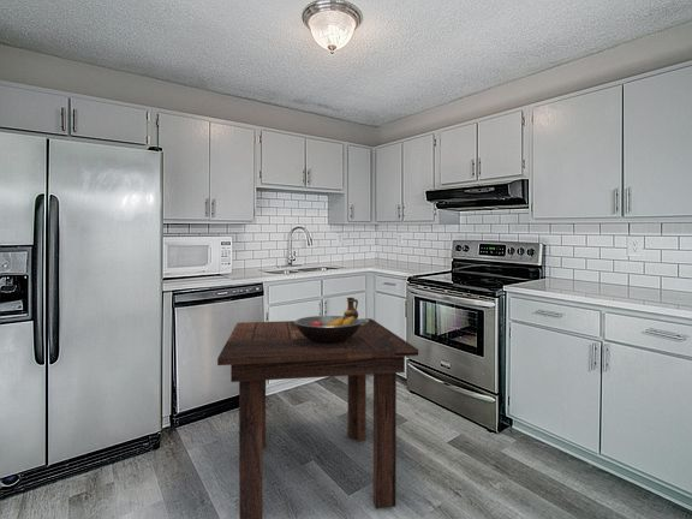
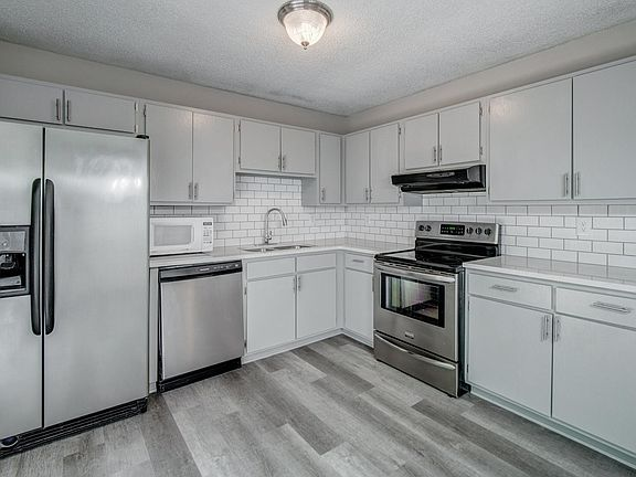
- pitcher (354, 310)
- fruit bowl (328, 327)
- dining table (306, 377)
